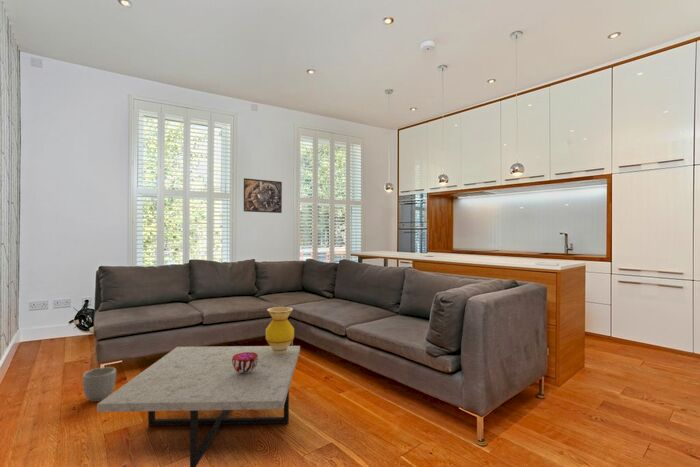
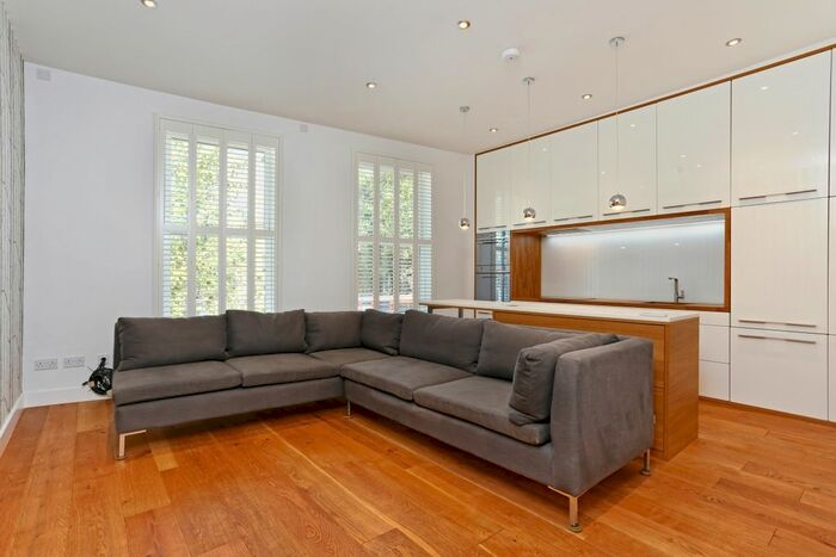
- decorative bowl (245, 363)
- planter (99, 385)
- coffee table (219, 396)
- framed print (263, 196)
- vase (279, 330)
